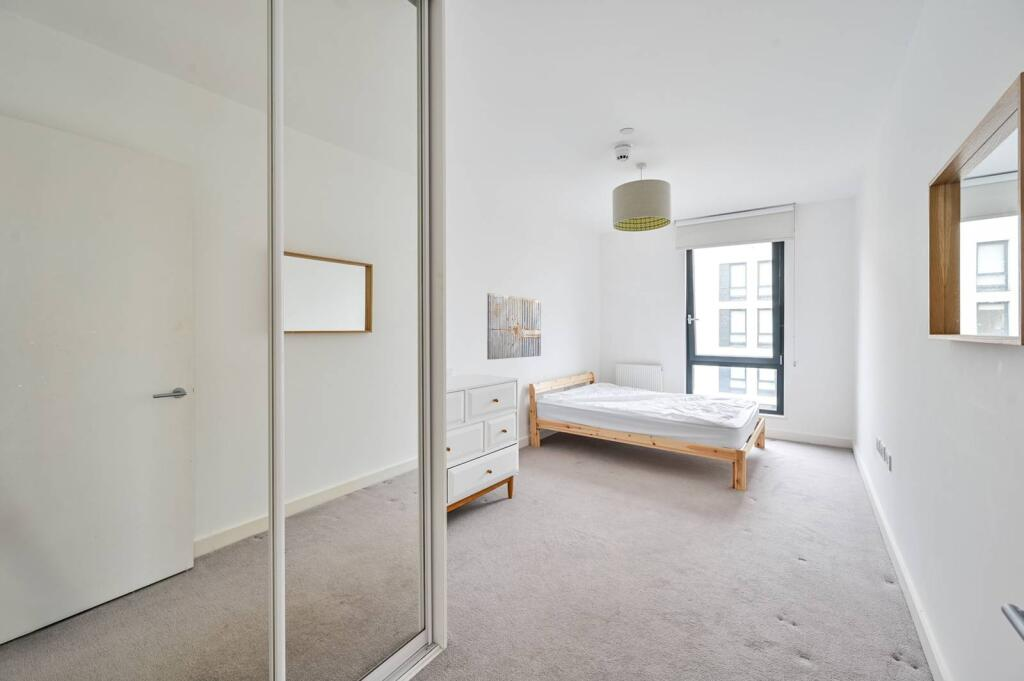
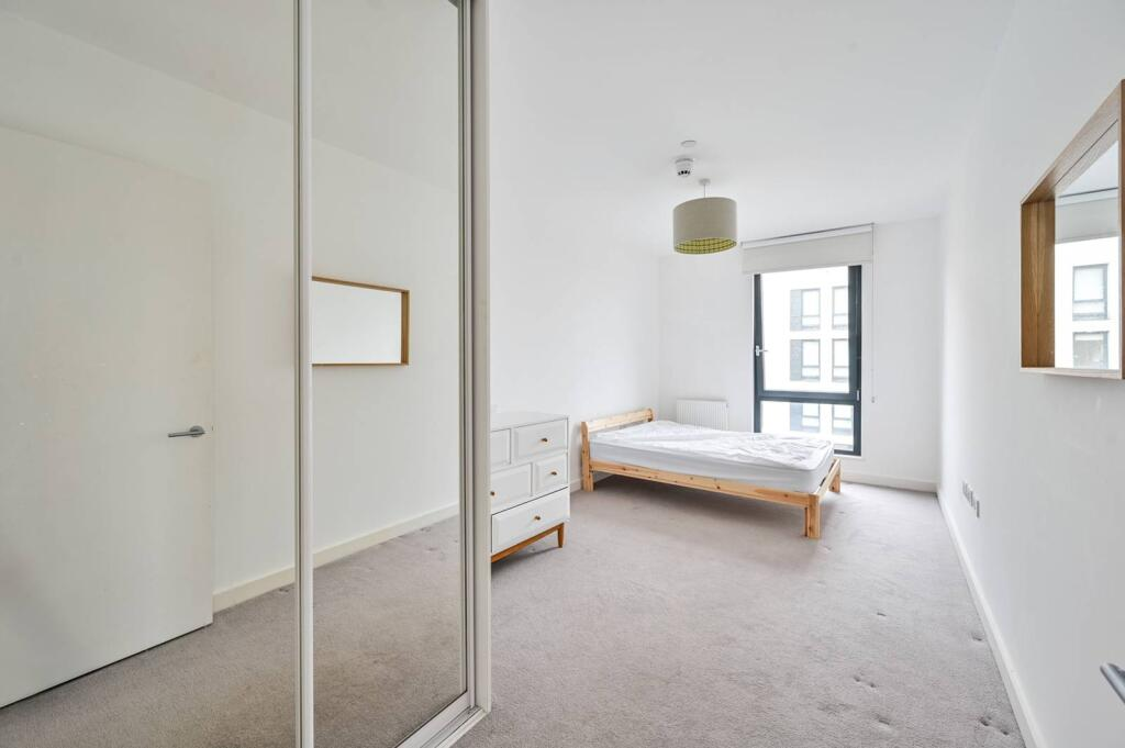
- wall art (516, 327)
